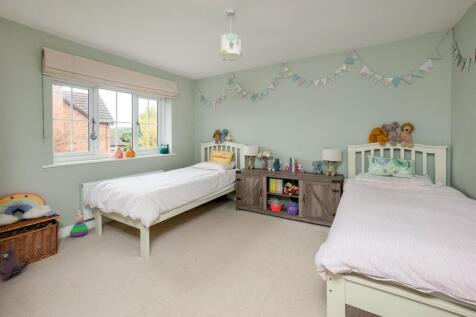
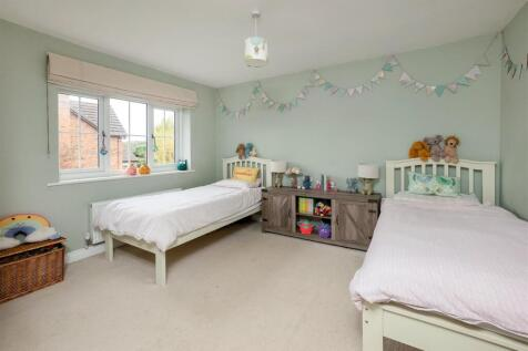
- stacking toy (79, 224)
- plush toy (13, 259)
